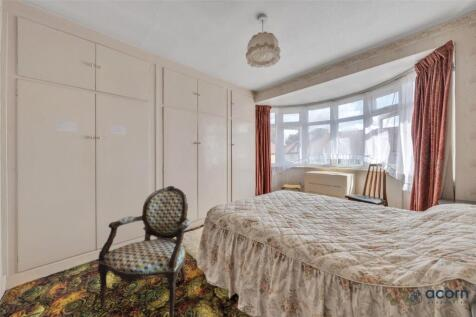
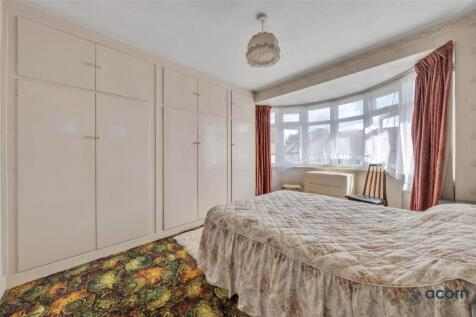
- armchair (151, 241)
